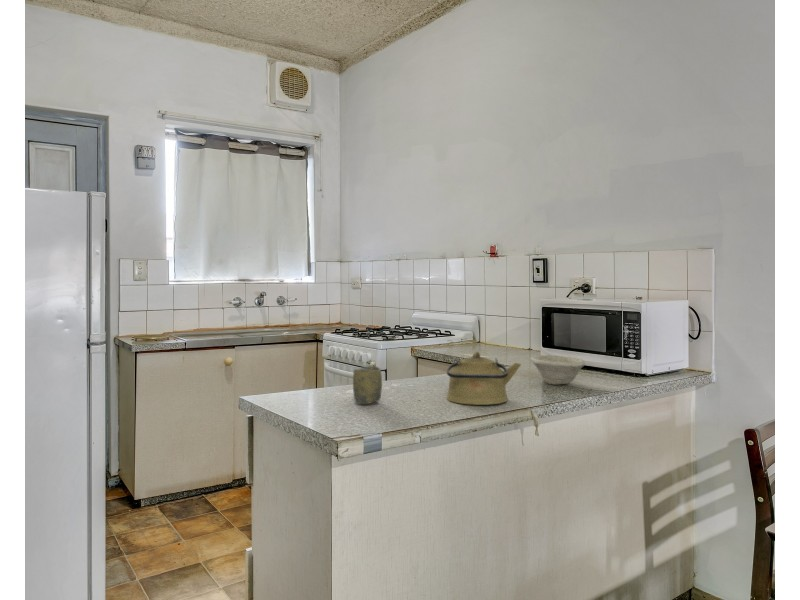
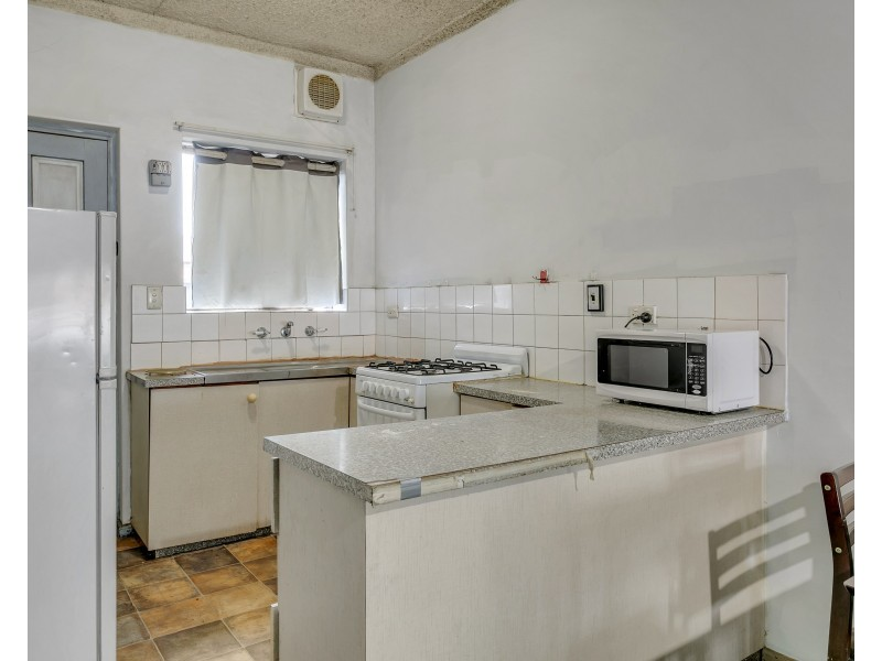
- bowl (557, 370)
- kettle (483, 375)
- cup (367, 384)
